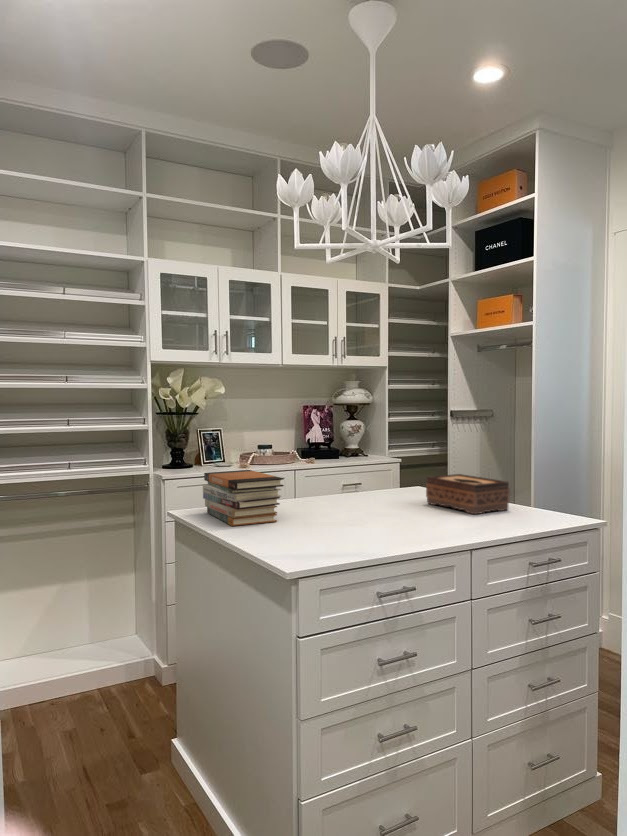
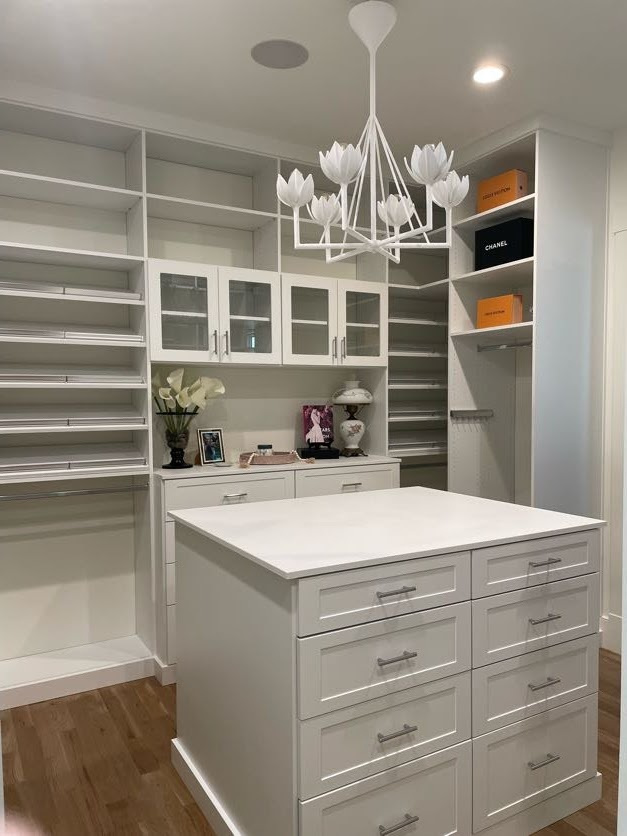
- book stack (241, 496)
- tissue box (466, 492)
